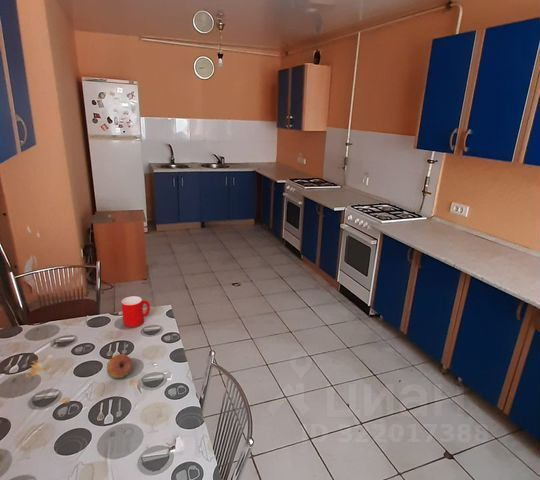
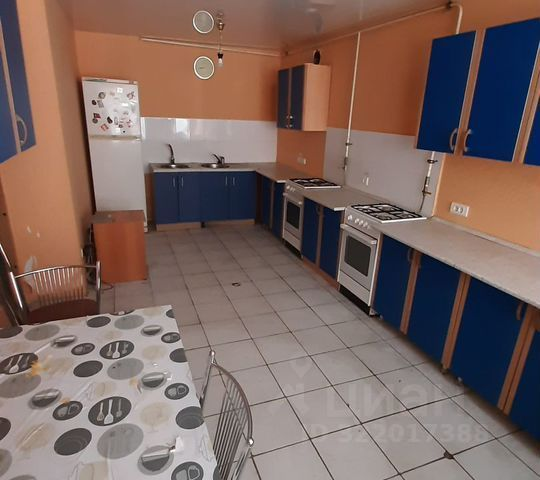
- cup (136, 310)
- fruit (119, 365)
